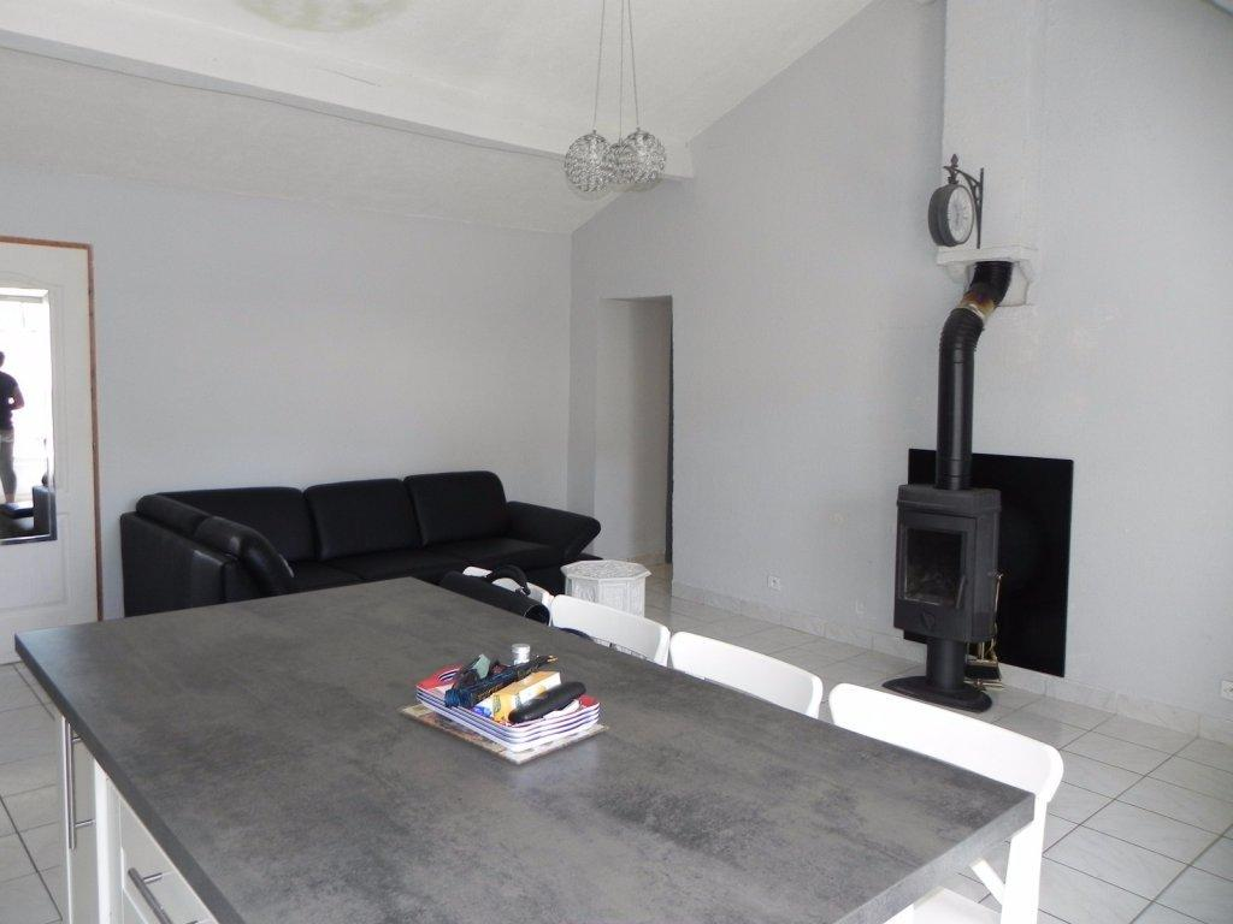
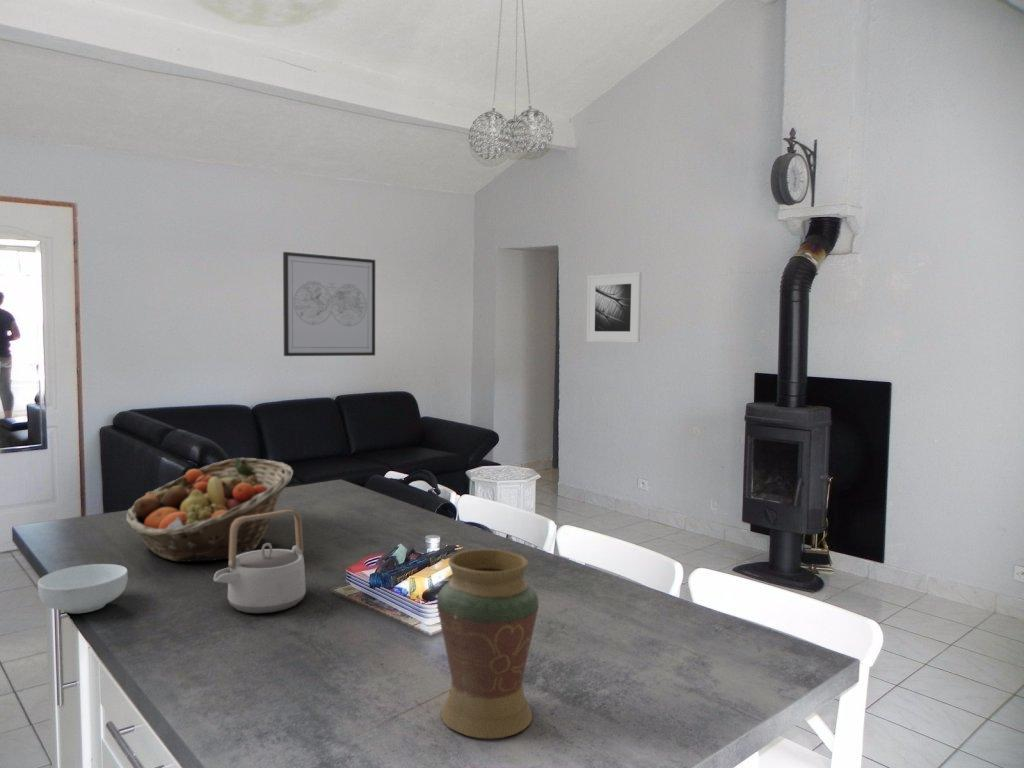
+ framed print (613, 308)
+ decorative vase (487, 637)
+ cereal bowl (84, 591)
+ wall art (331, 306)
+ teapot (260, 559)
+ fruit basket (212, 505)
